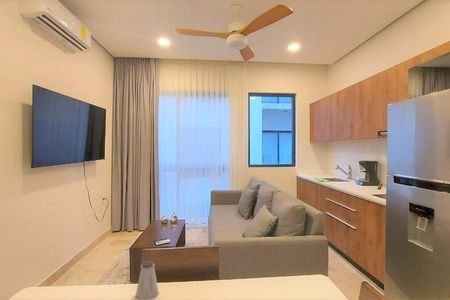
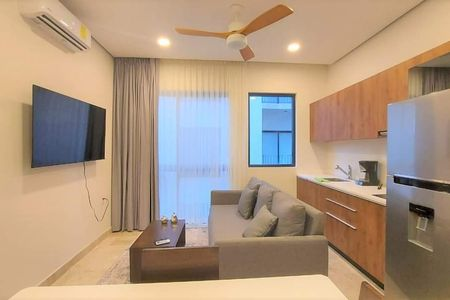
- saltshaker (147, 278)
